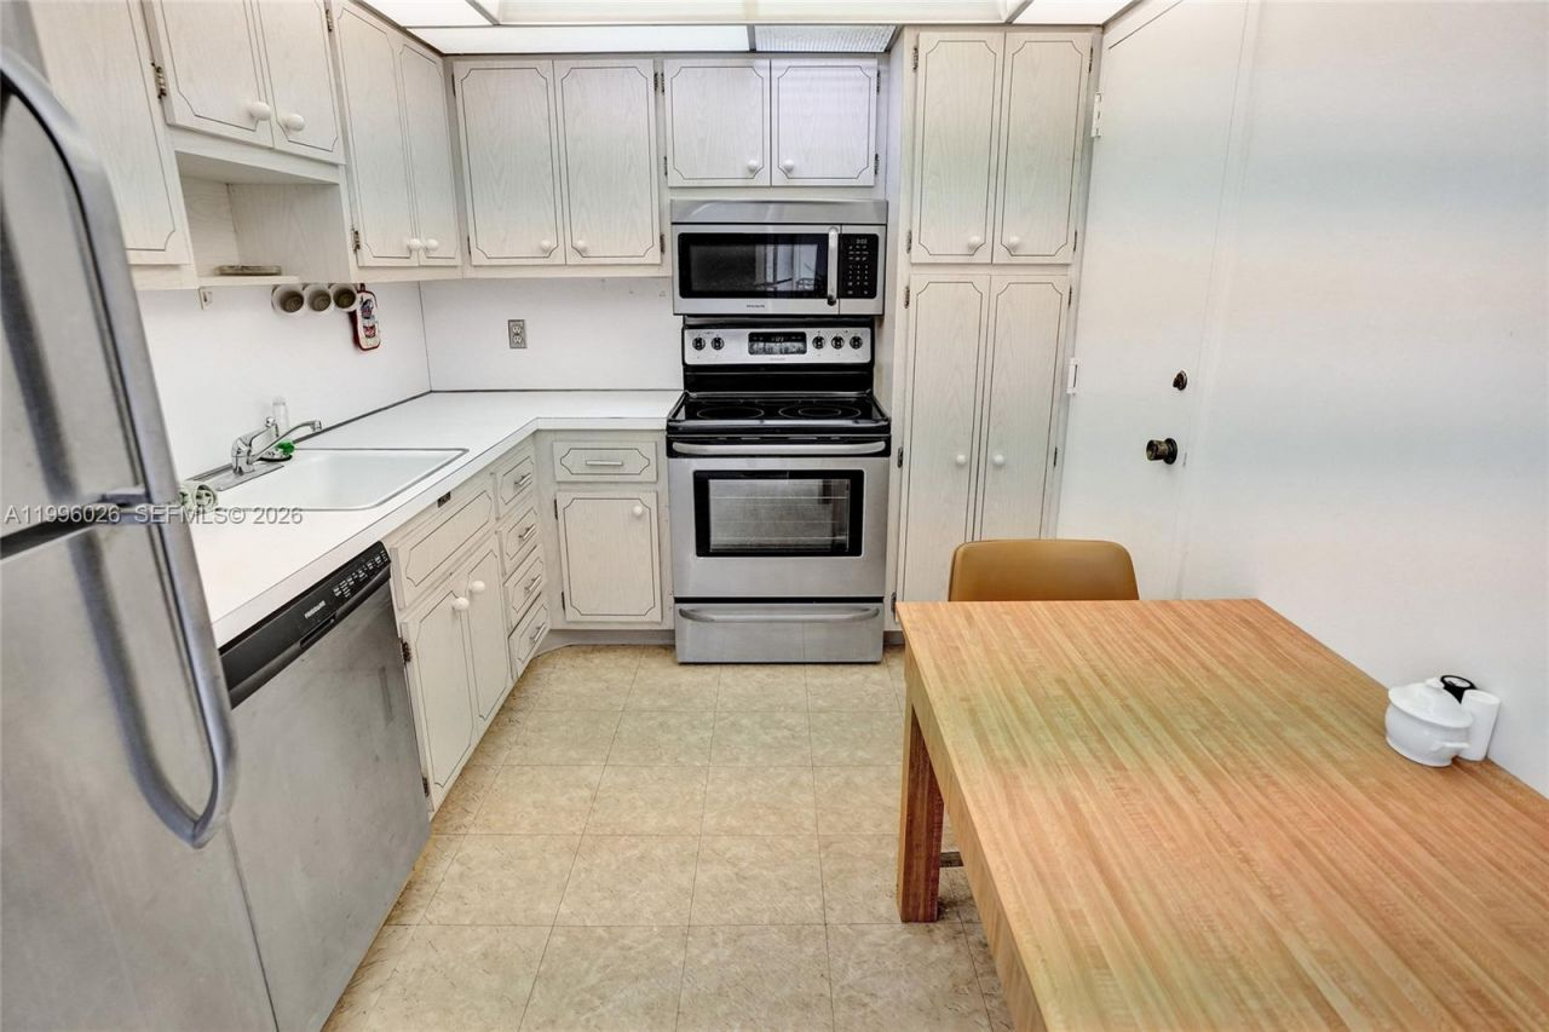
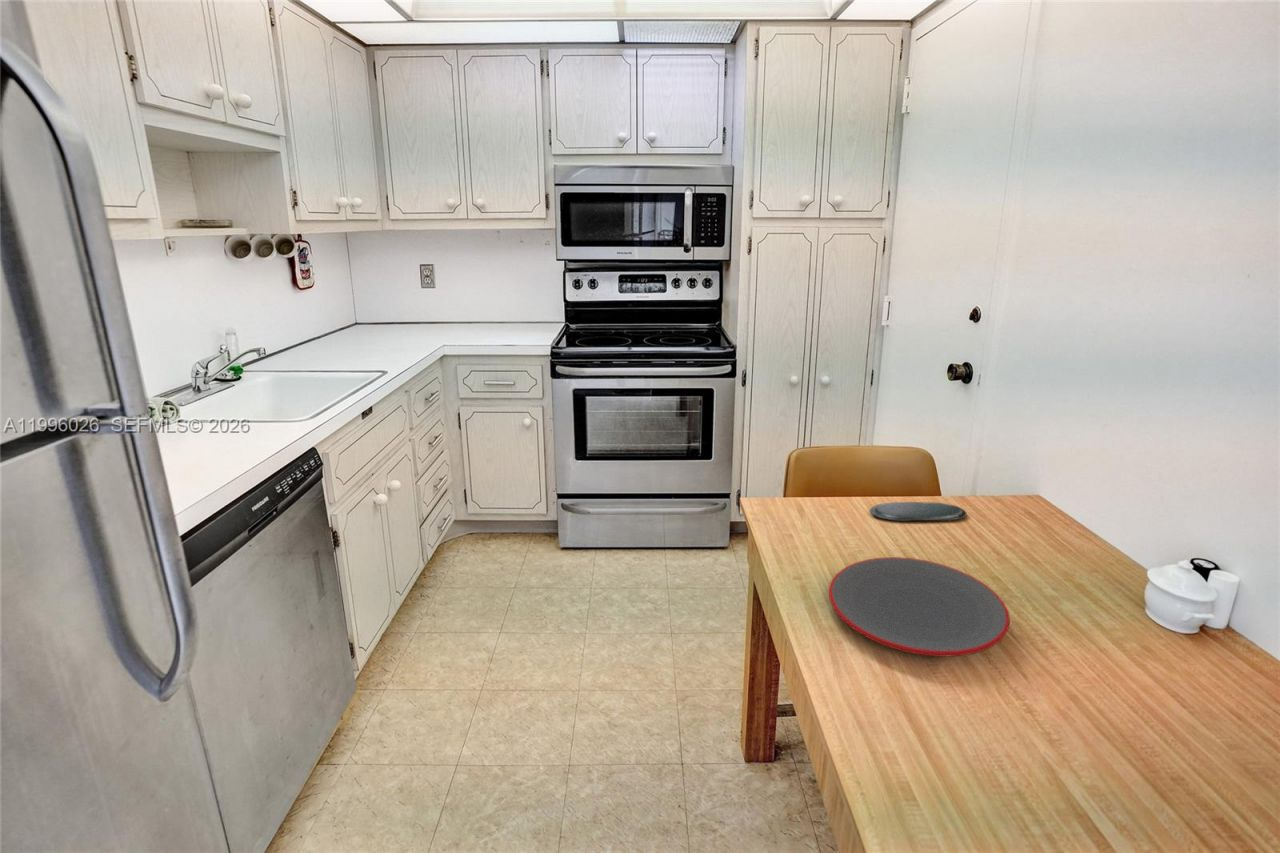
+ plate (914, 604)
+ oval tray (918, 511)
